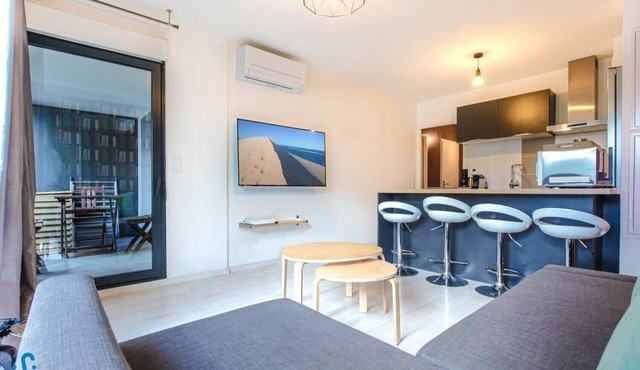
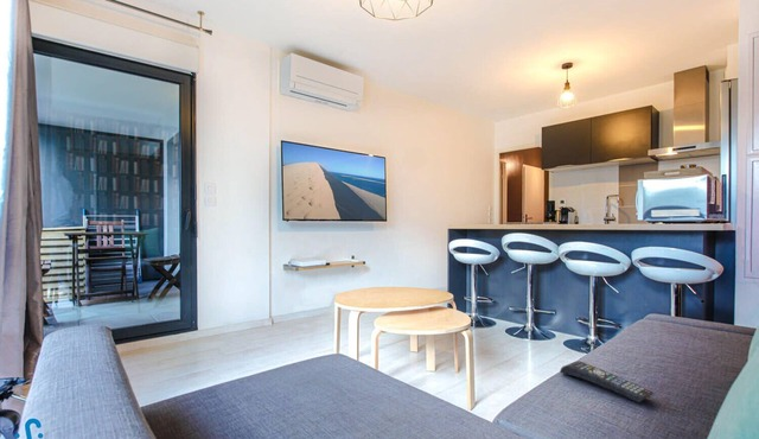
+ remote control (602, 378)
